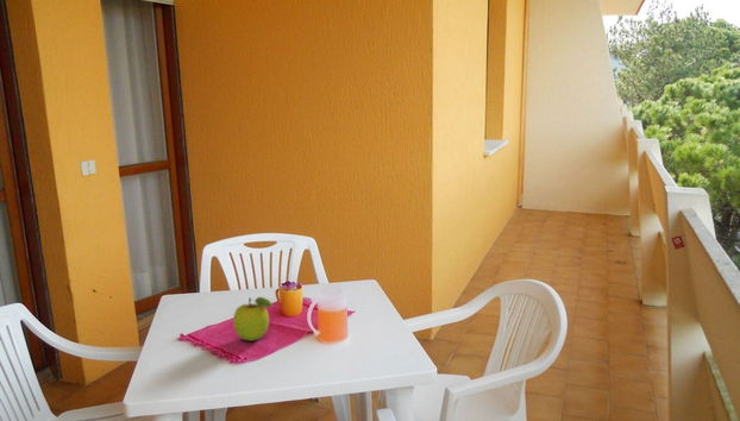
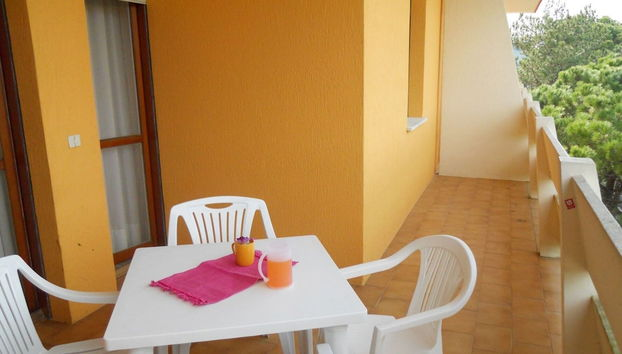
- fruit (253, 318)
